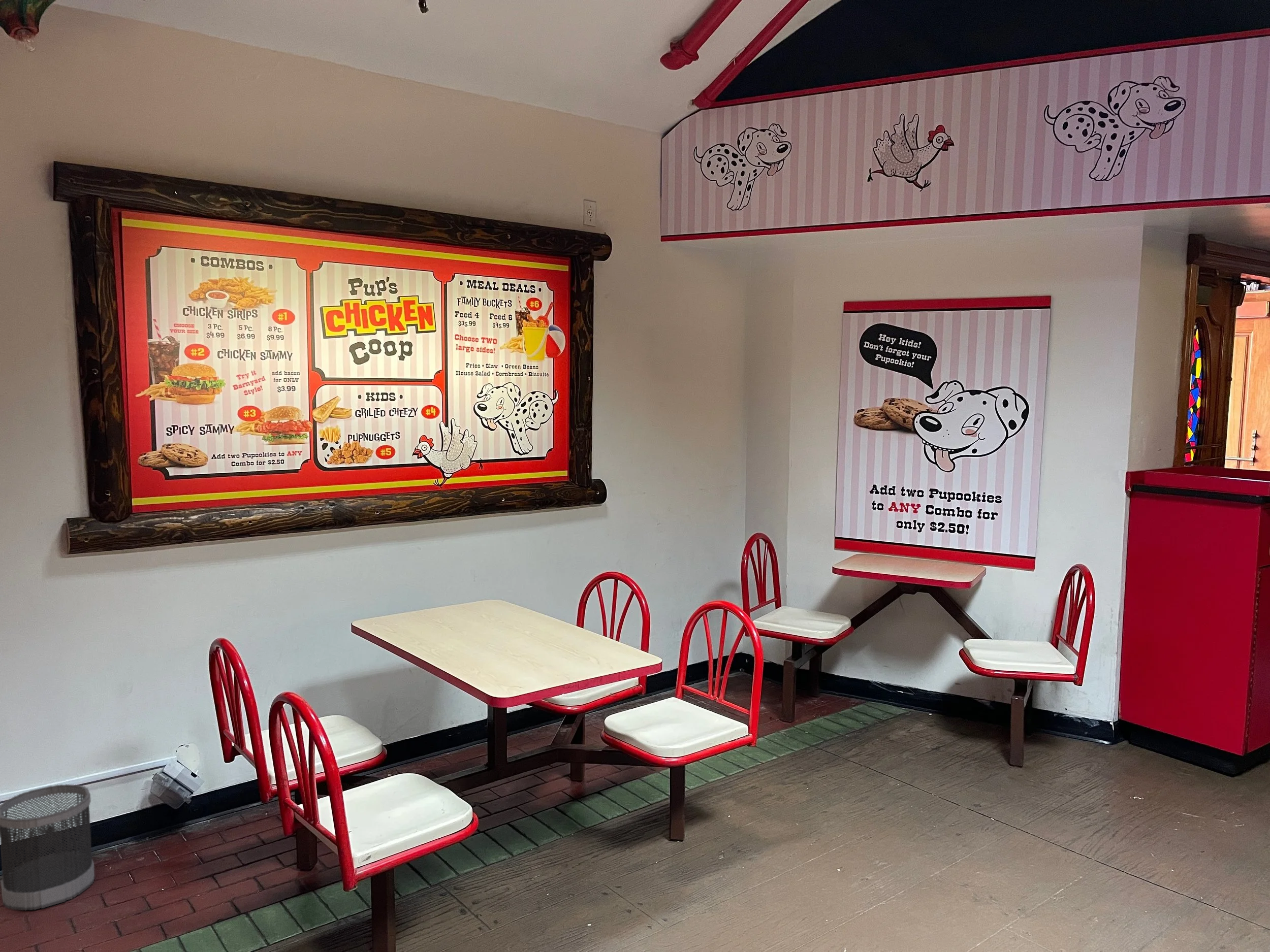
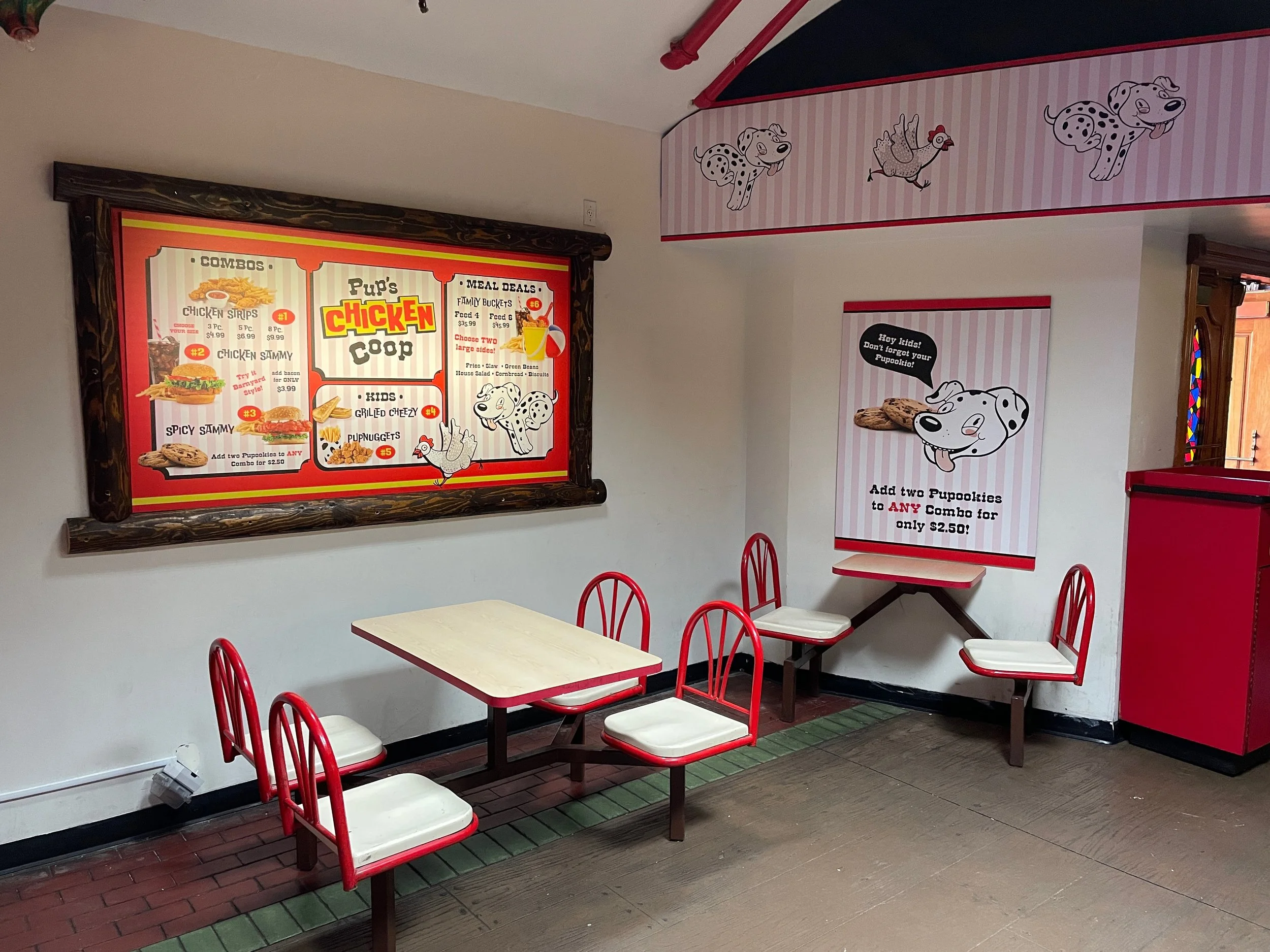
- wastebasket (47, 845)
